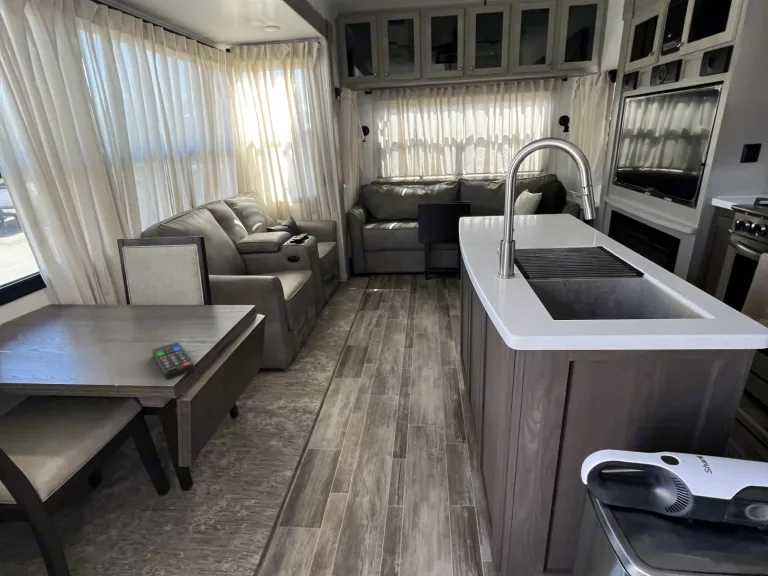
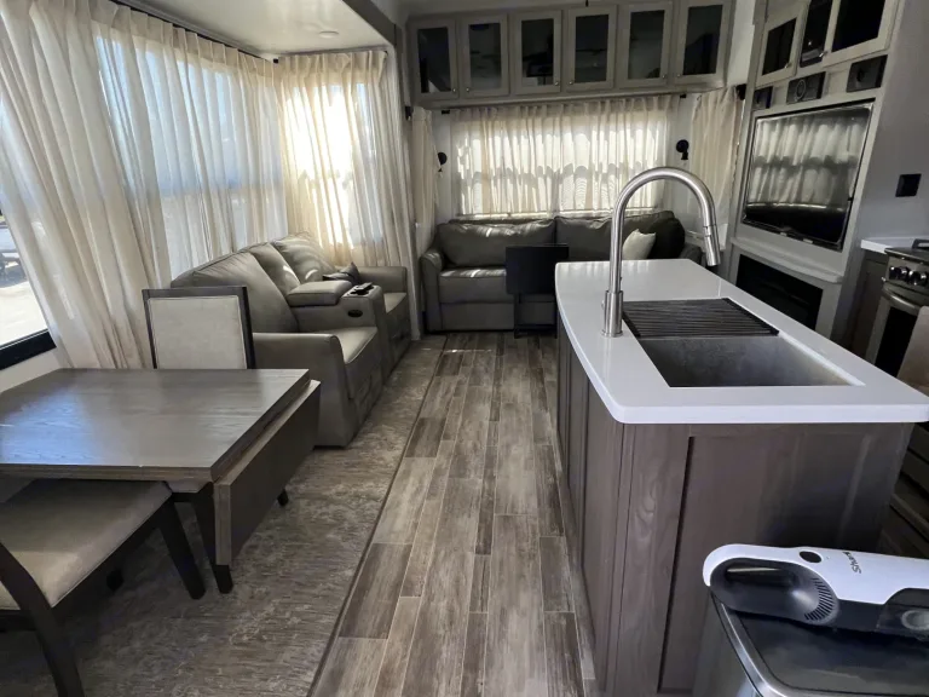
- remote control (172, 359)
